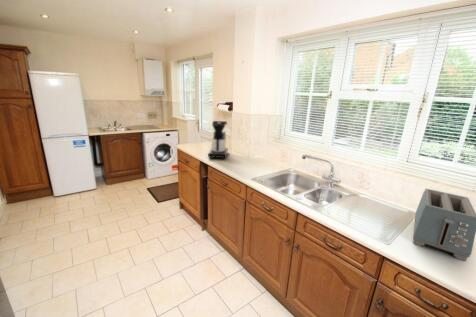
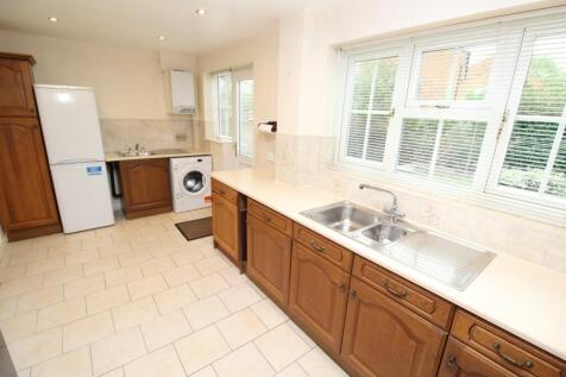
- toaster (442, 221)
- coffee maker (218, 139)
